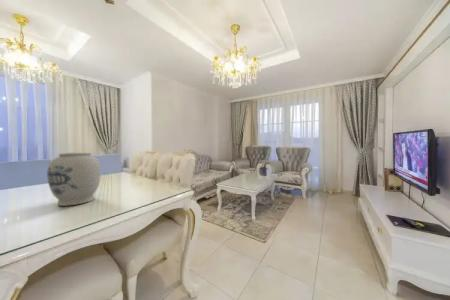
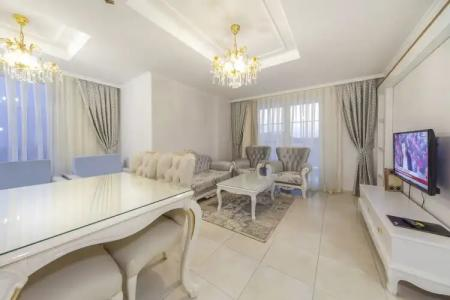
- vase (76, 177)
